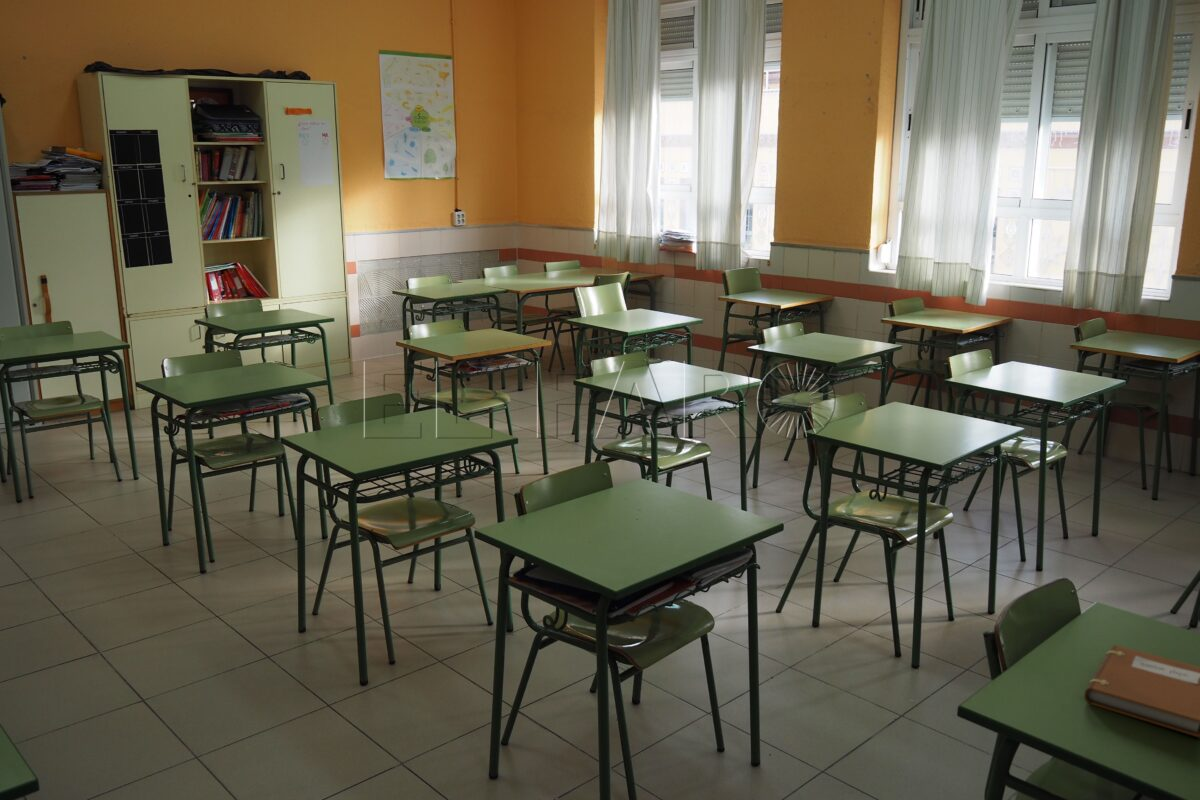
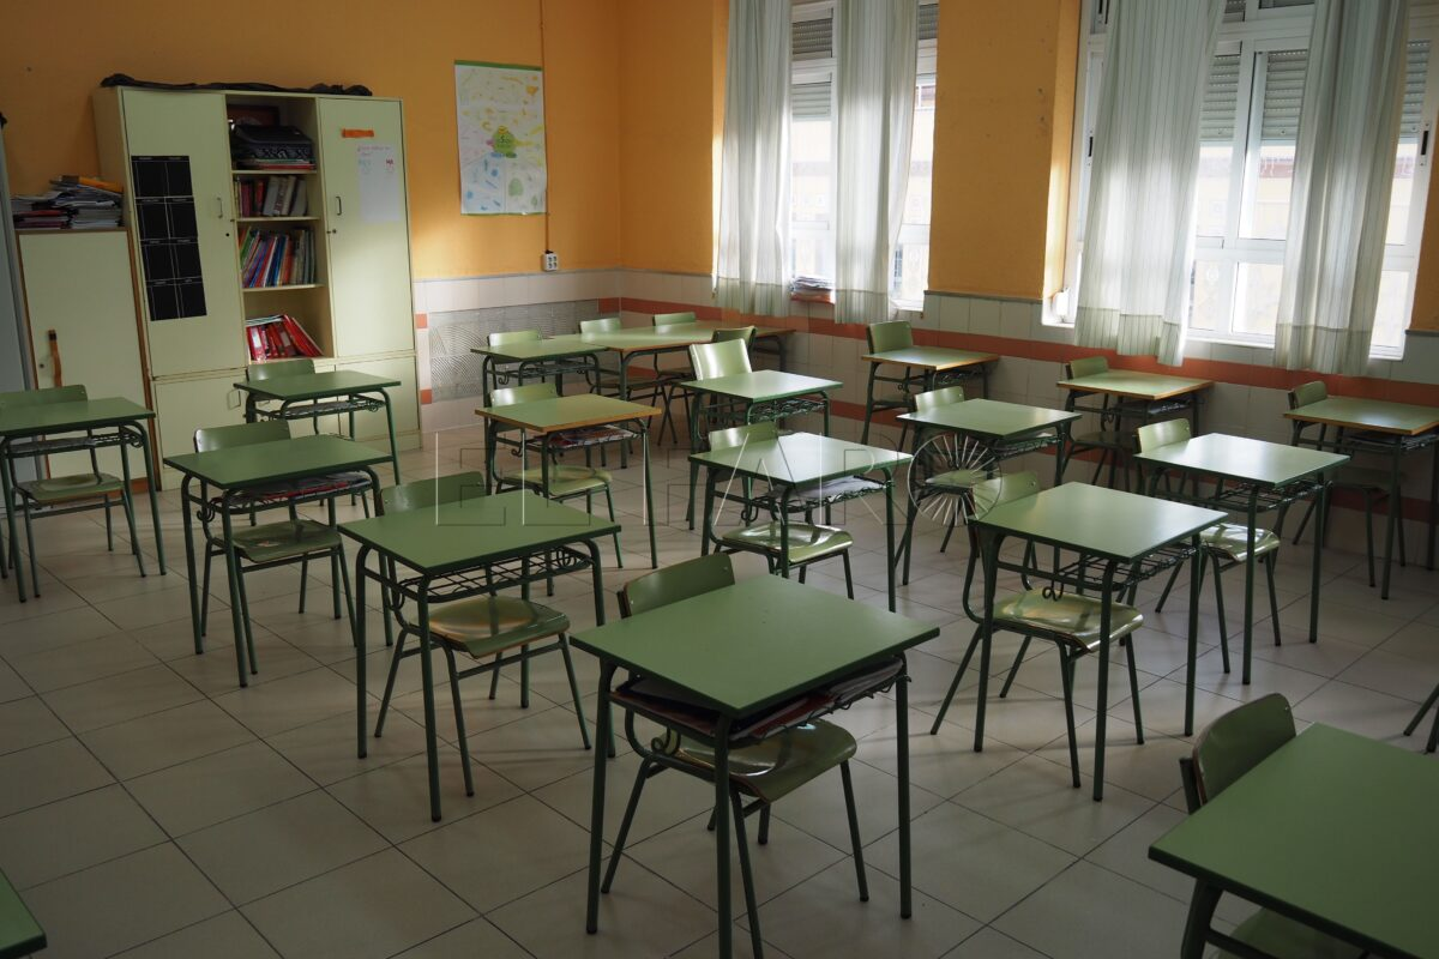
- notebook (1152, 685)
